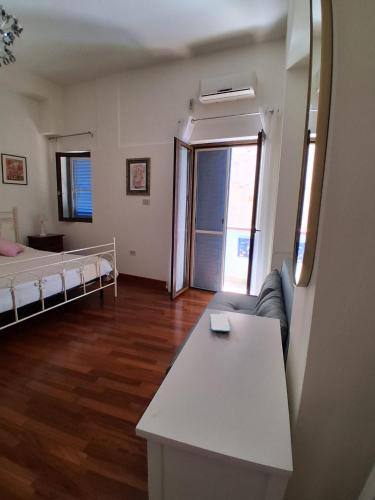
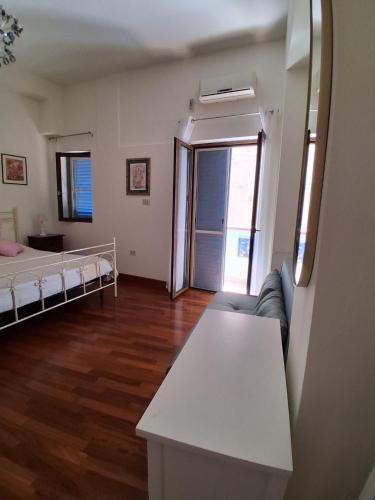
- smartphone (219, 322)
